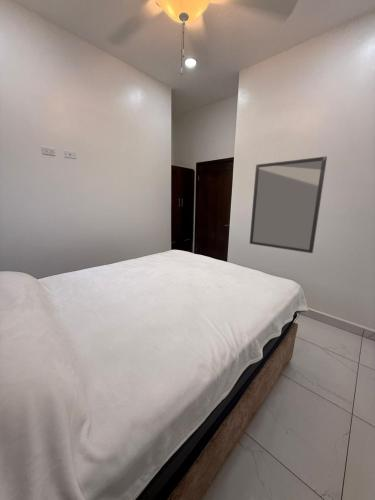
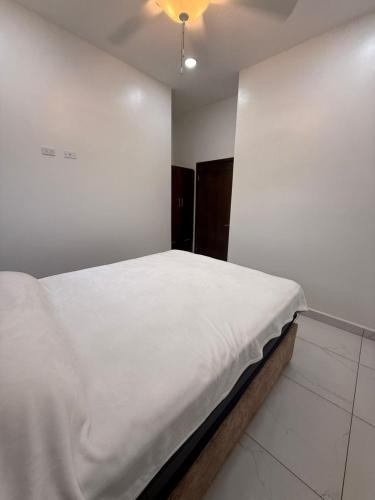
- home mirror (283, 206)
